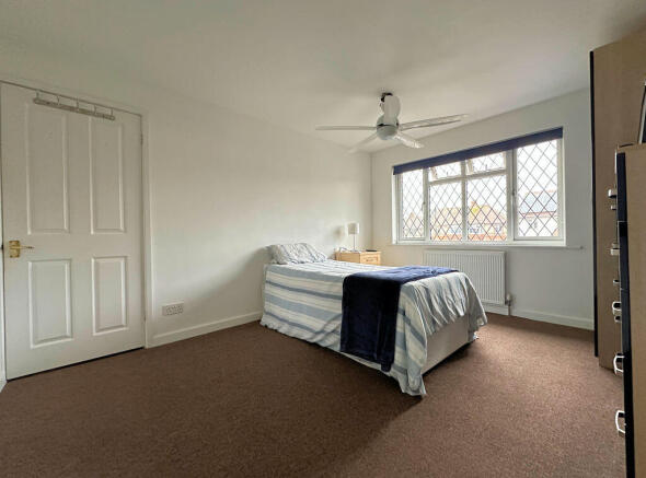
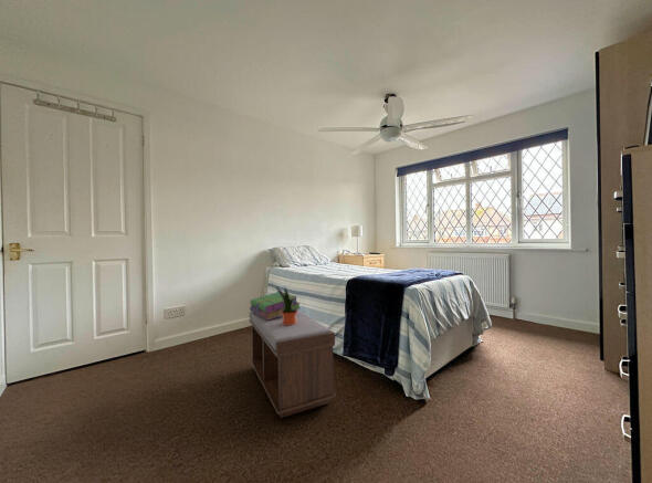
+ potted plant (286, 304)
+ stack of books (274, 306)
+ bench (286, 350)
